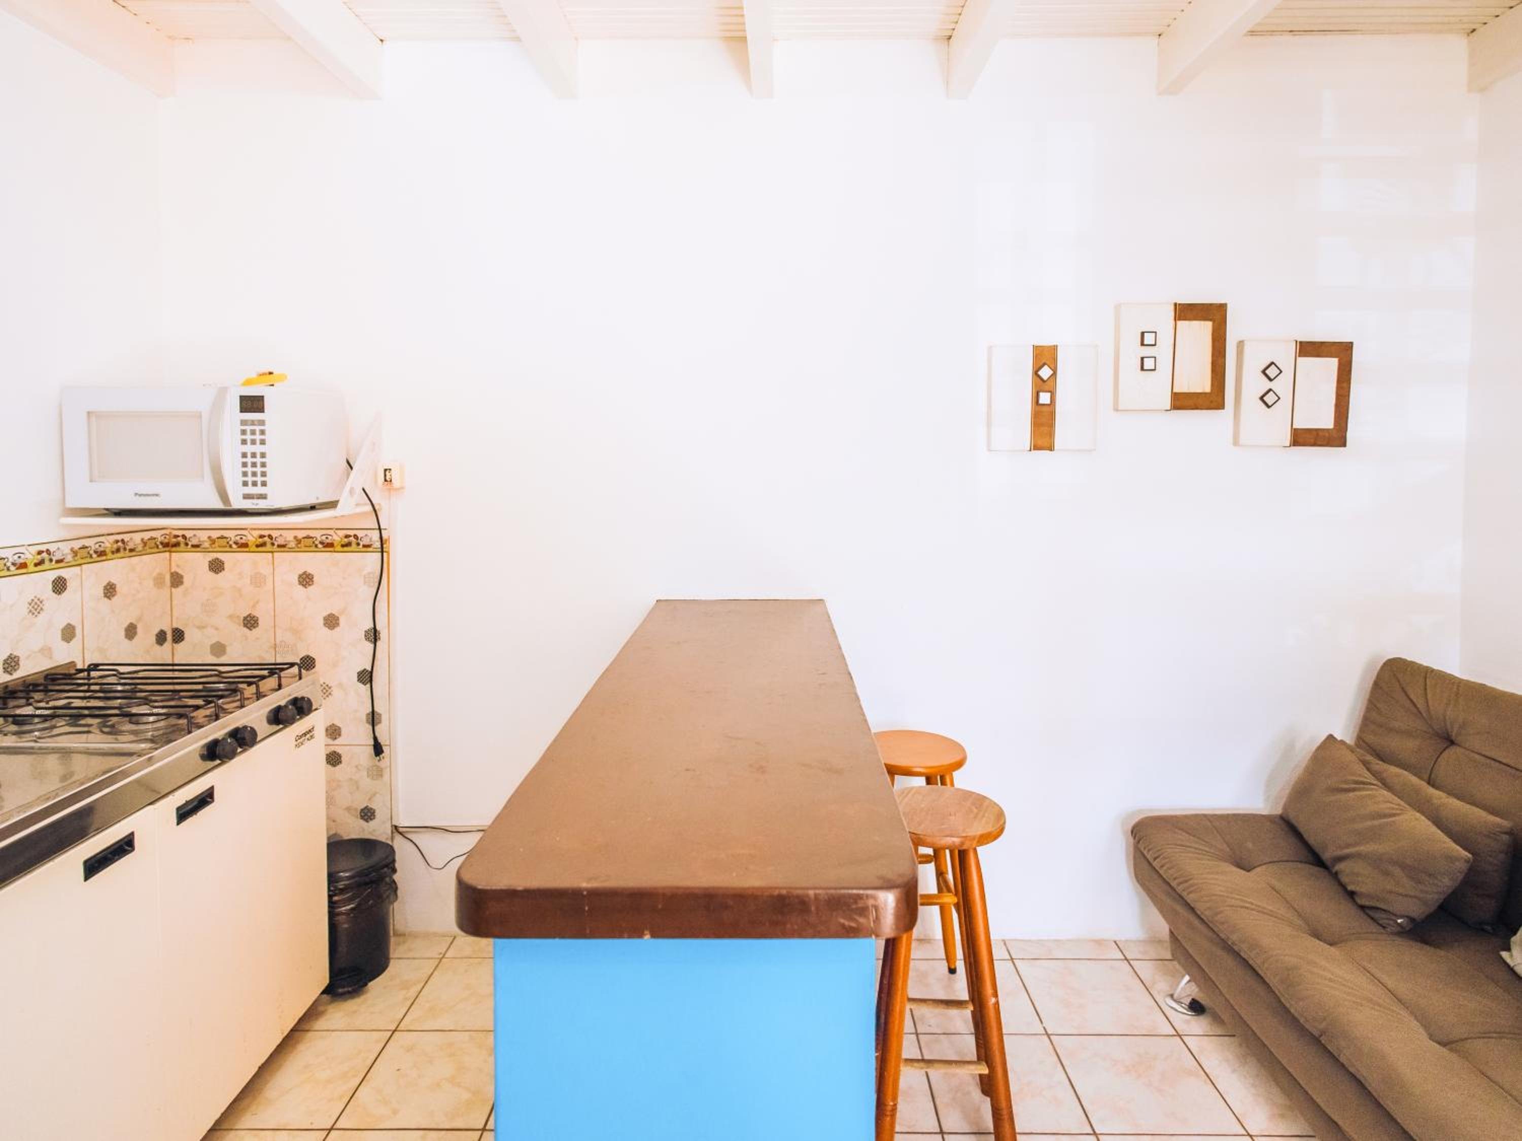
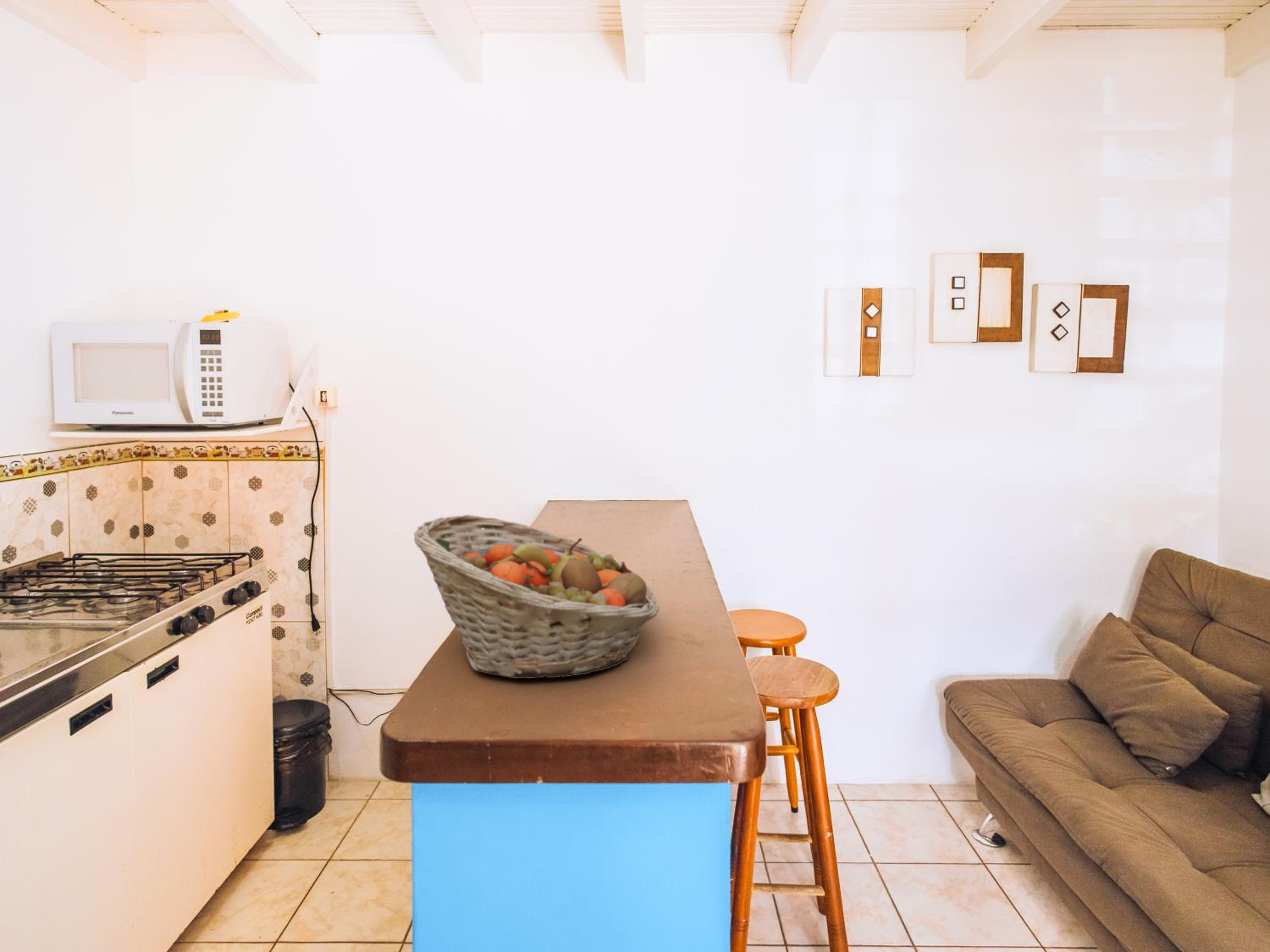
+ fruit basket (540, 584)
